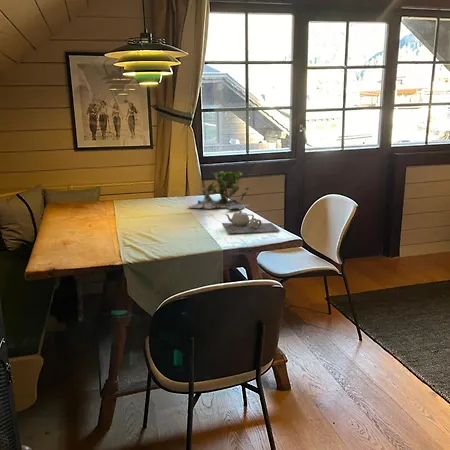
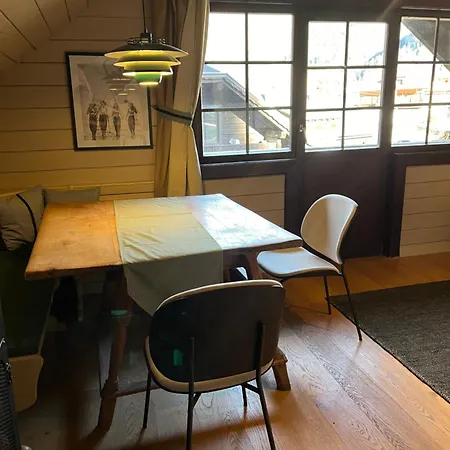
- plant (222, 188)
- teapot (248, 219)
